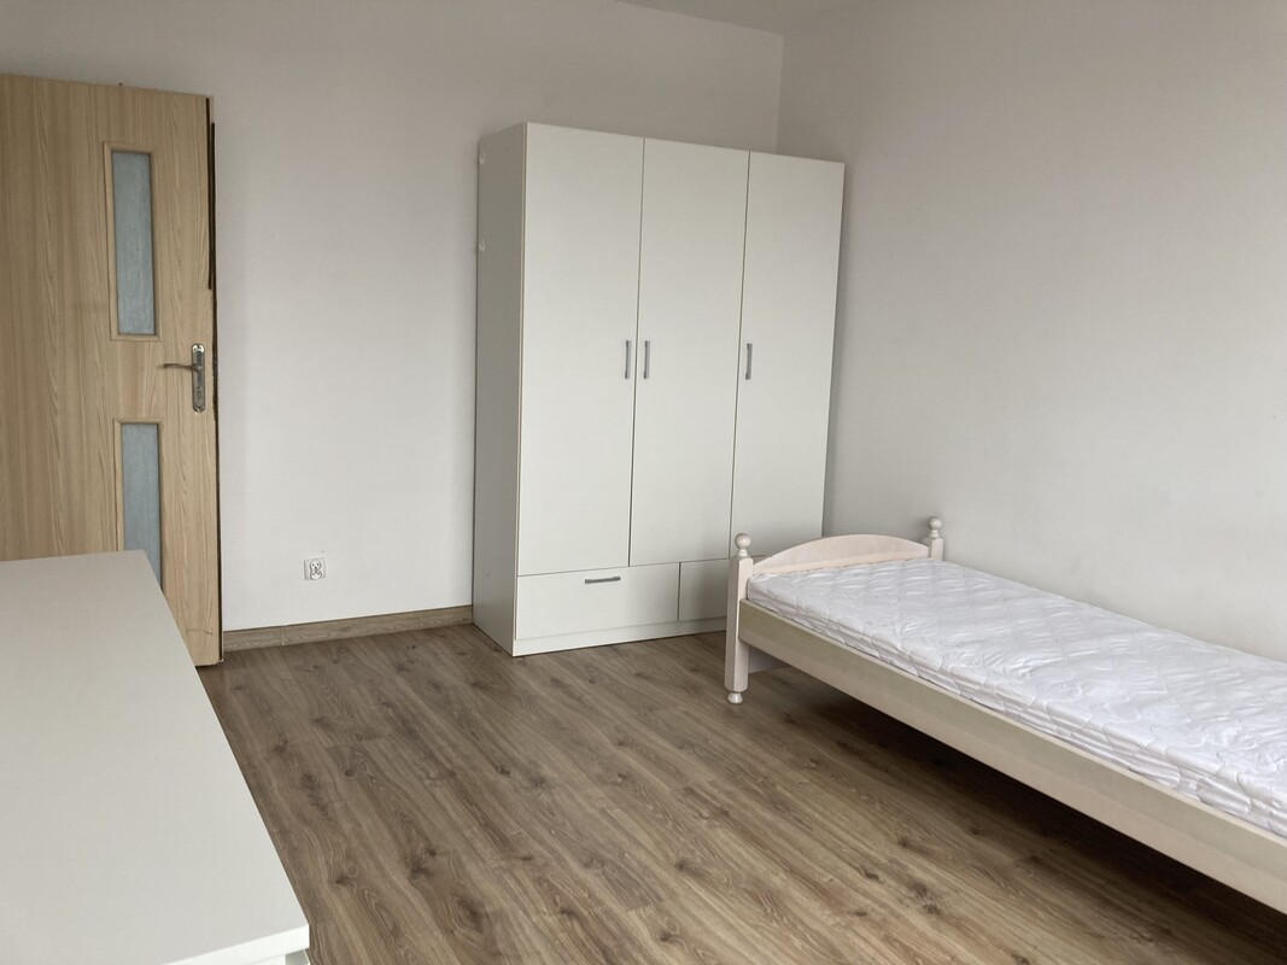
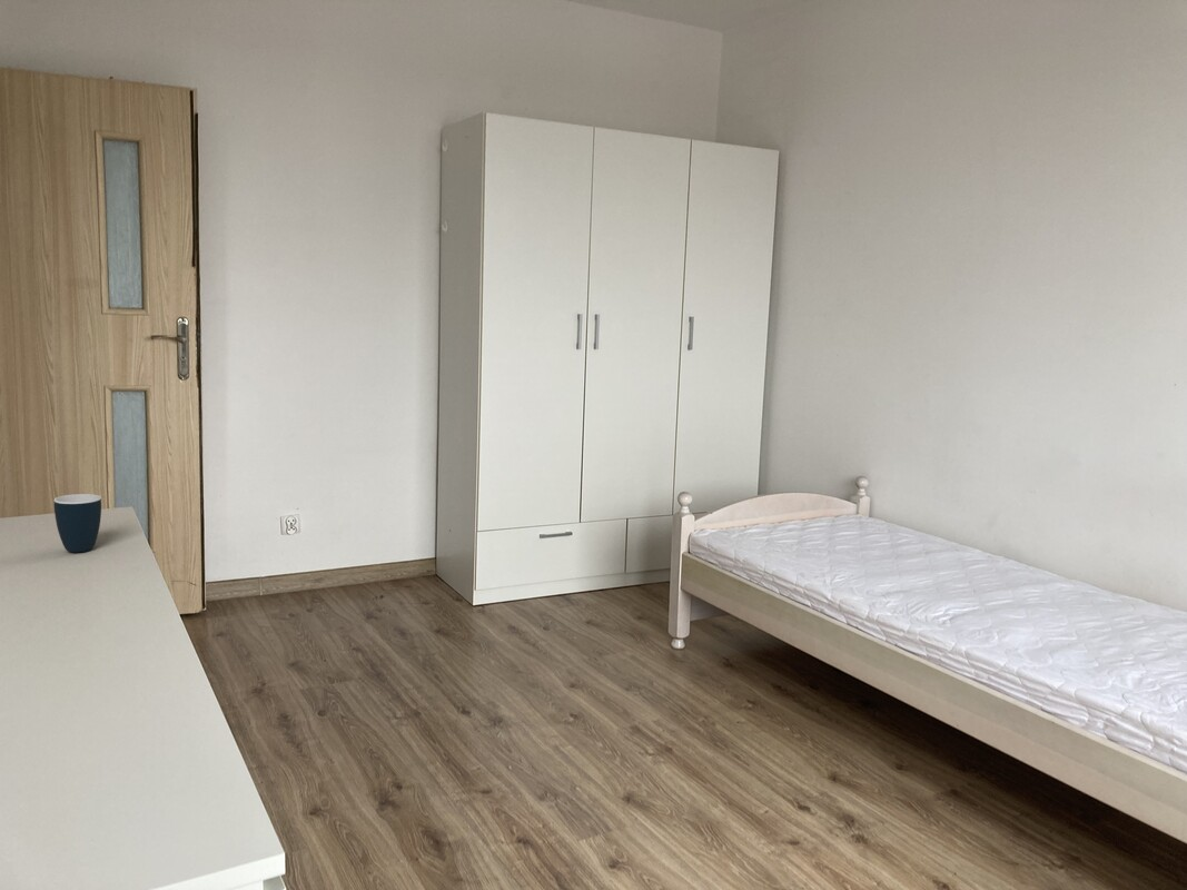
+ mug (78, 522)
